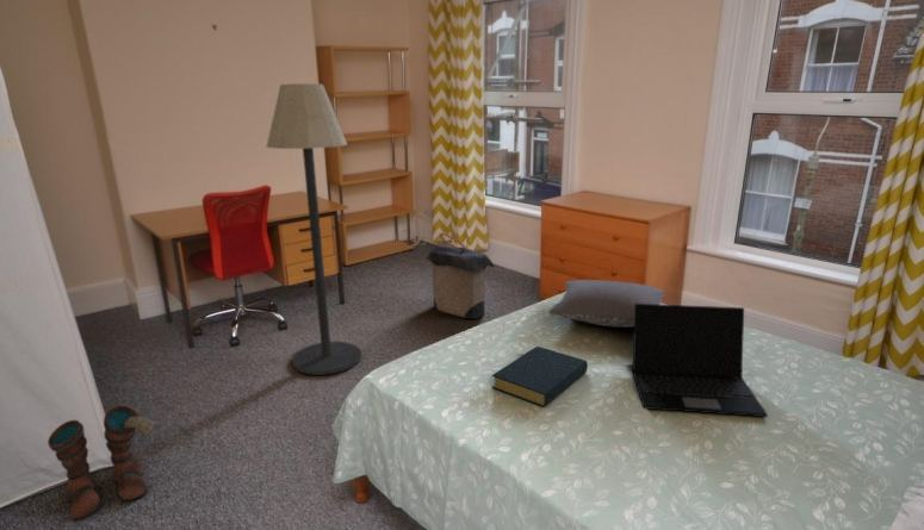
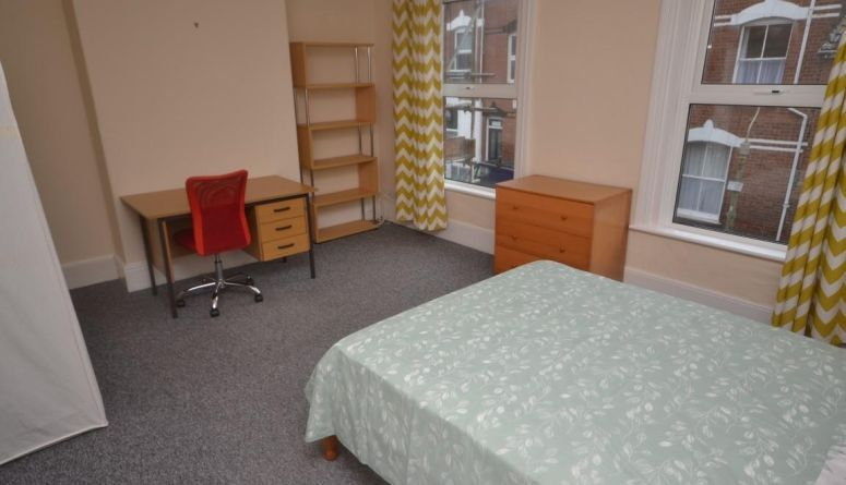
- hardback book (540, 374)
- boots (111, 453)
- laptop (695, 355)
- floor lamp (315, 231)
- laundry hamper (460, 272)
- pillow (609, 301)
